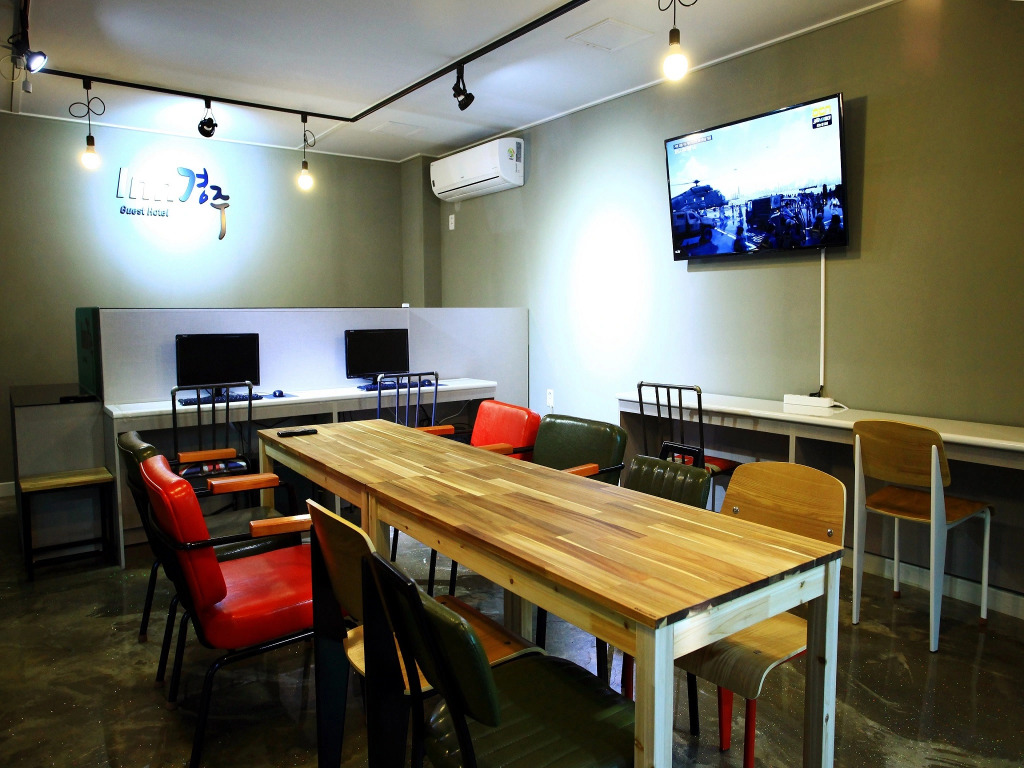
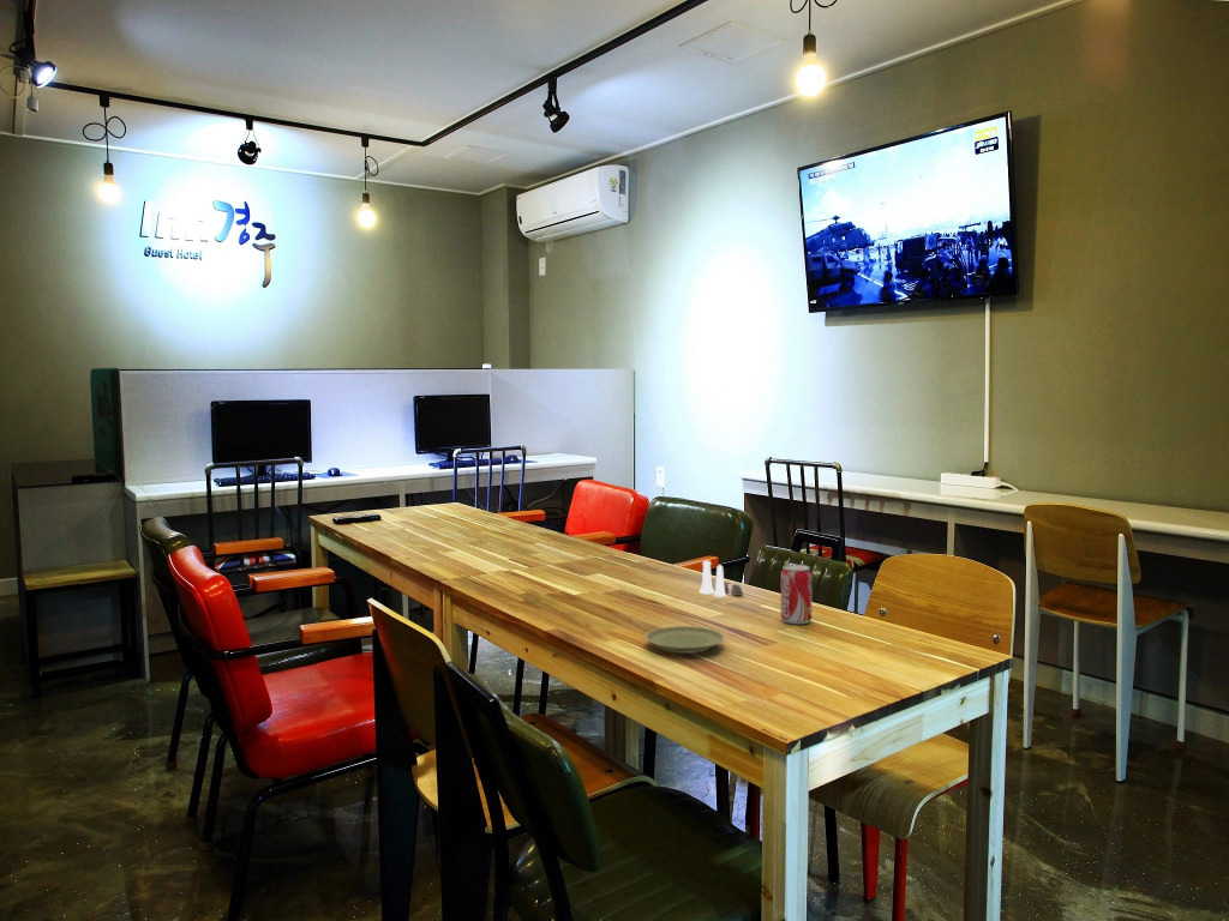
+ salt and pepper shaker set (717, 576)
+ plate (684, 640)
+ beverage can (796, 594)
